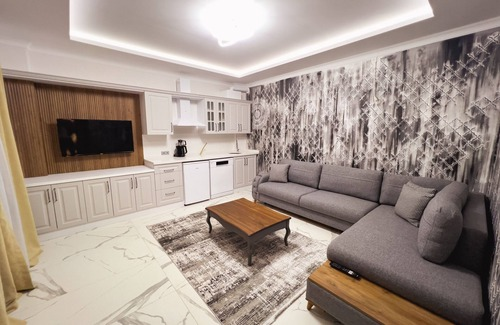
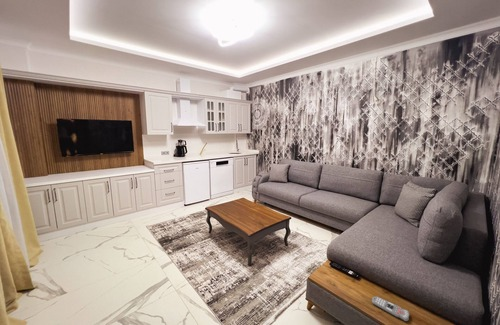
+ remote control (389, 307)
